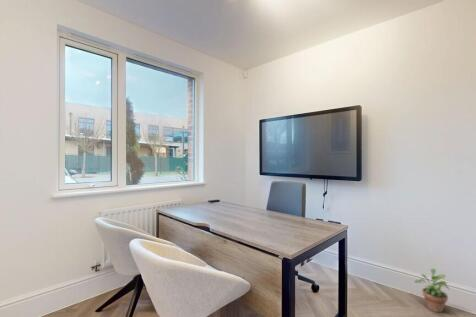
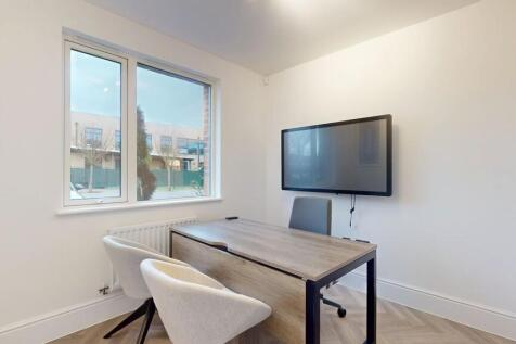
- potted plant (431, 288)
